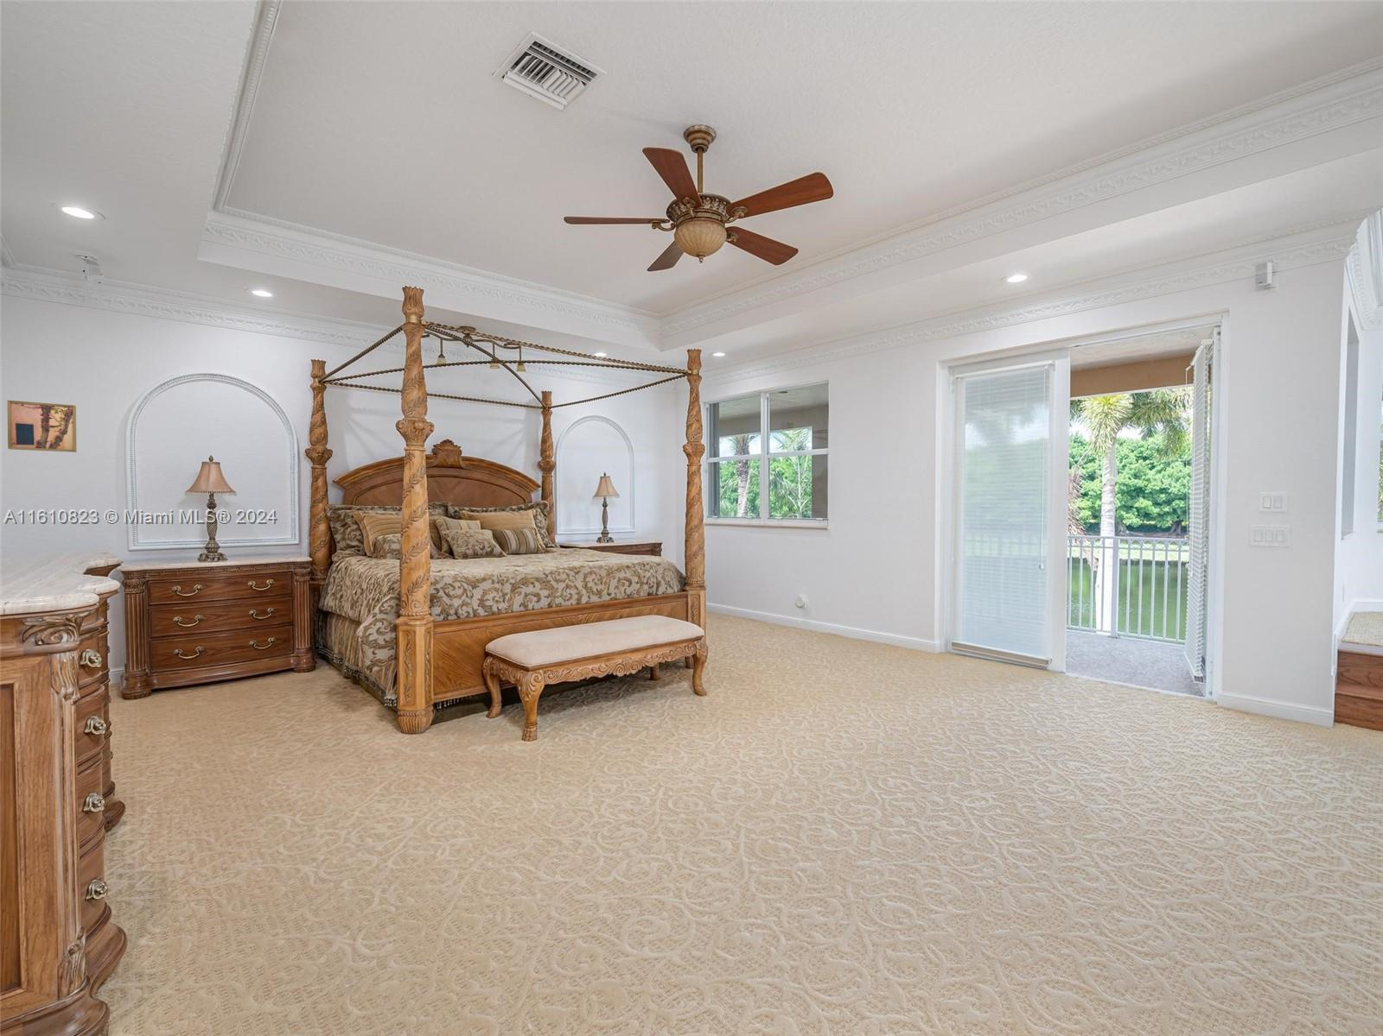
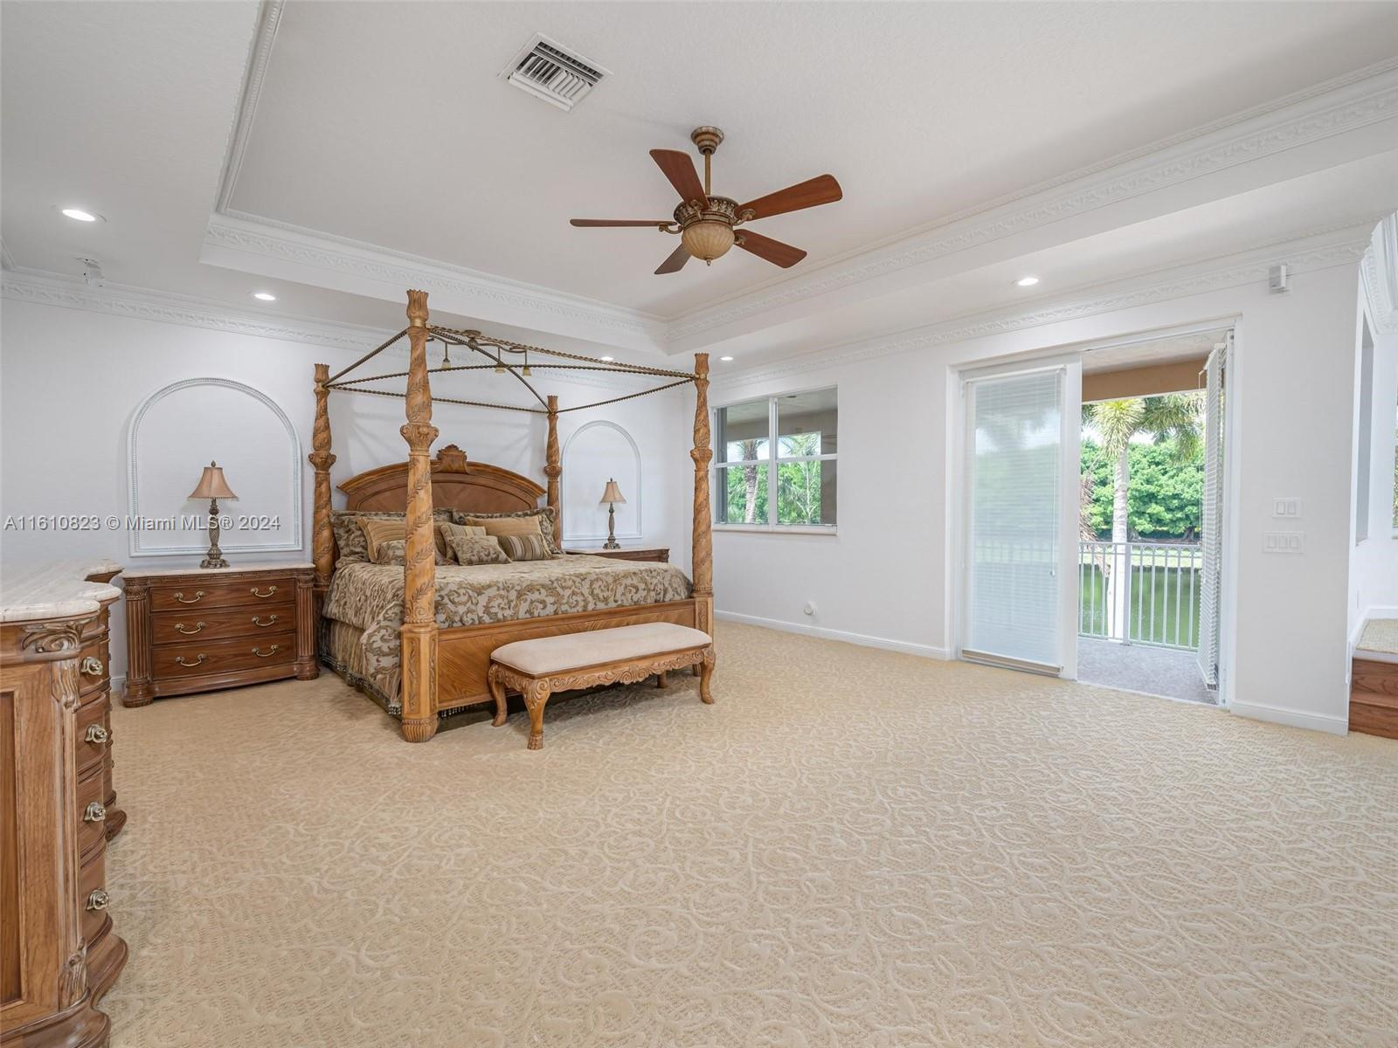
- wall art (42, 427)
